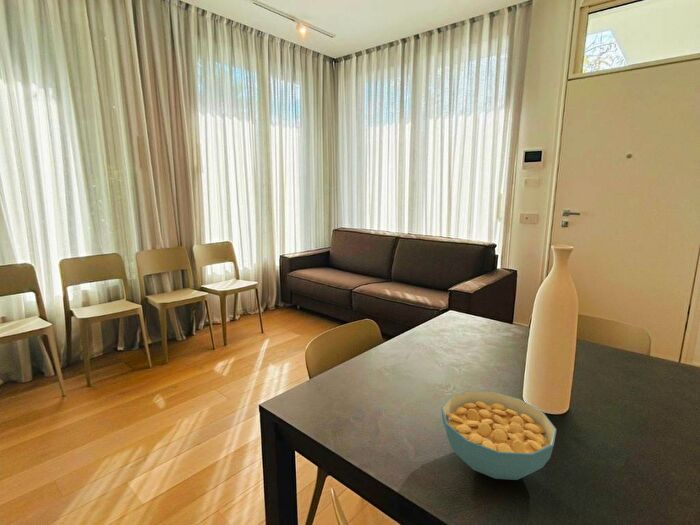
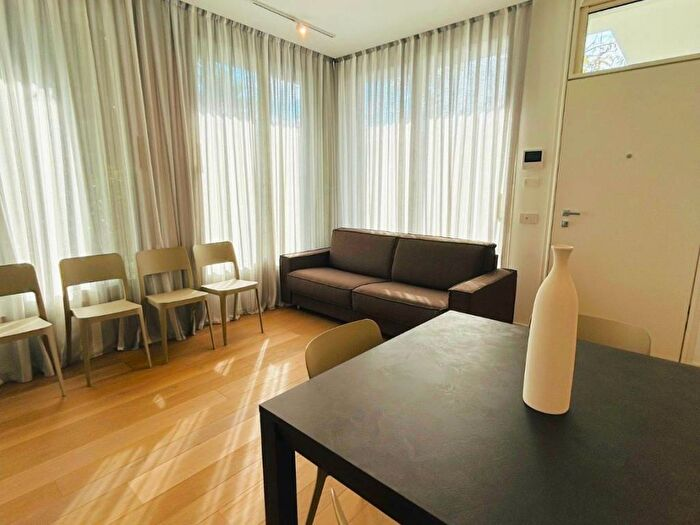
- cereal bowl (494, 441)
